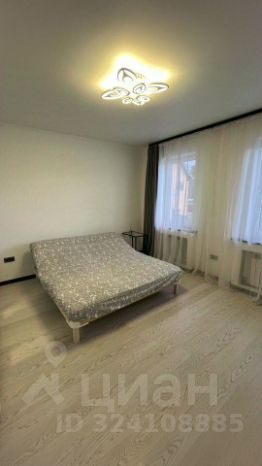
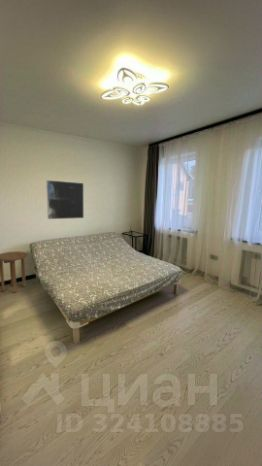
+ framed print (66, 200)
+ side table (12, 271)
